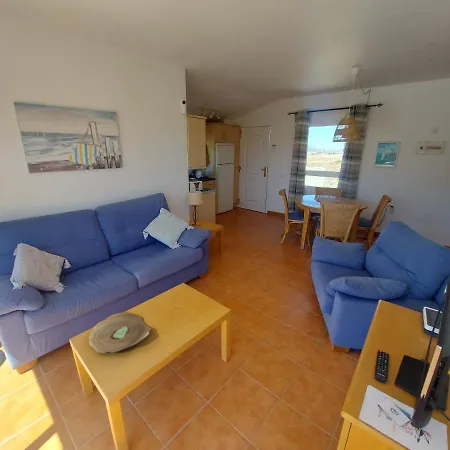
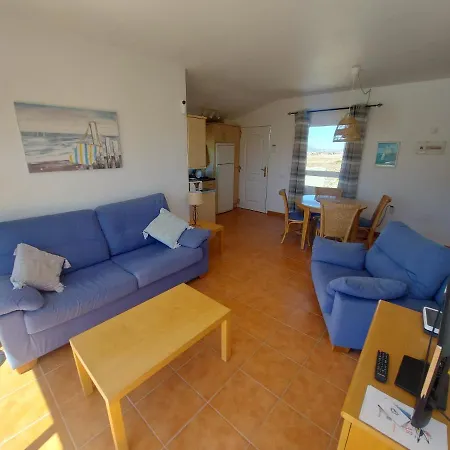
- decorative bowl (119, 330)
